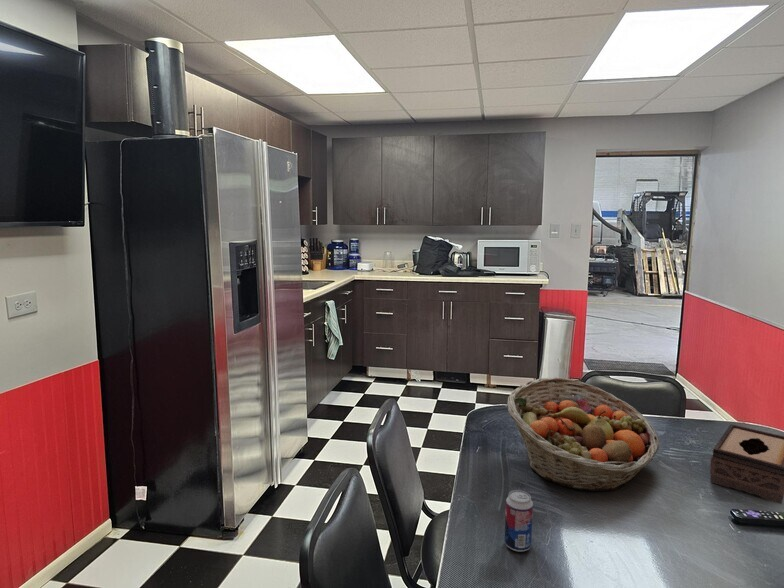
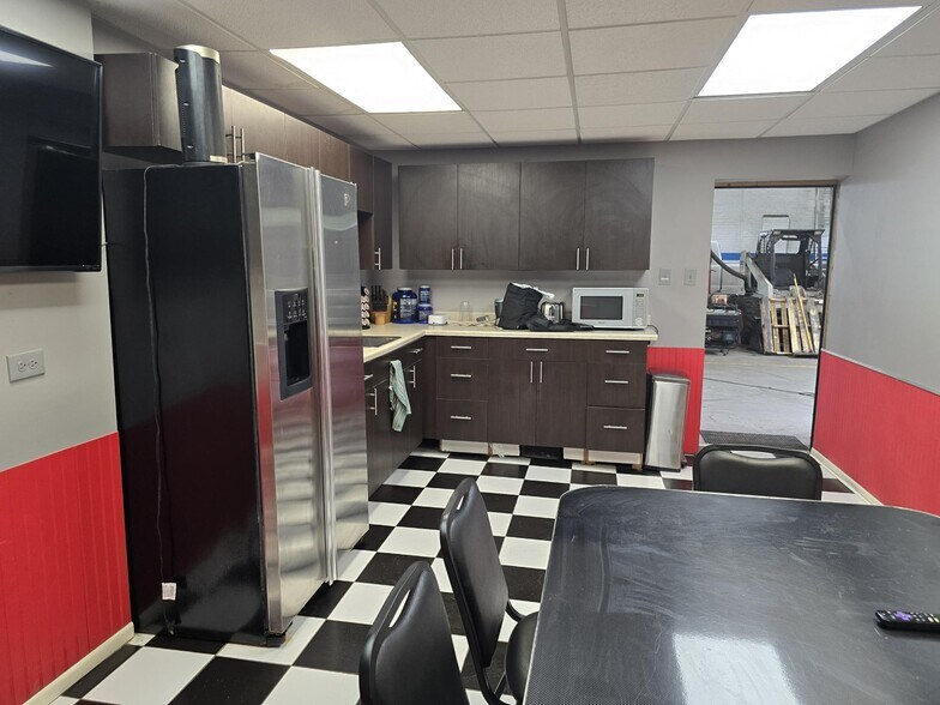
- tissue box (753, 460)
- fruit basket (580, 429)
- beverage can (518, 520)
